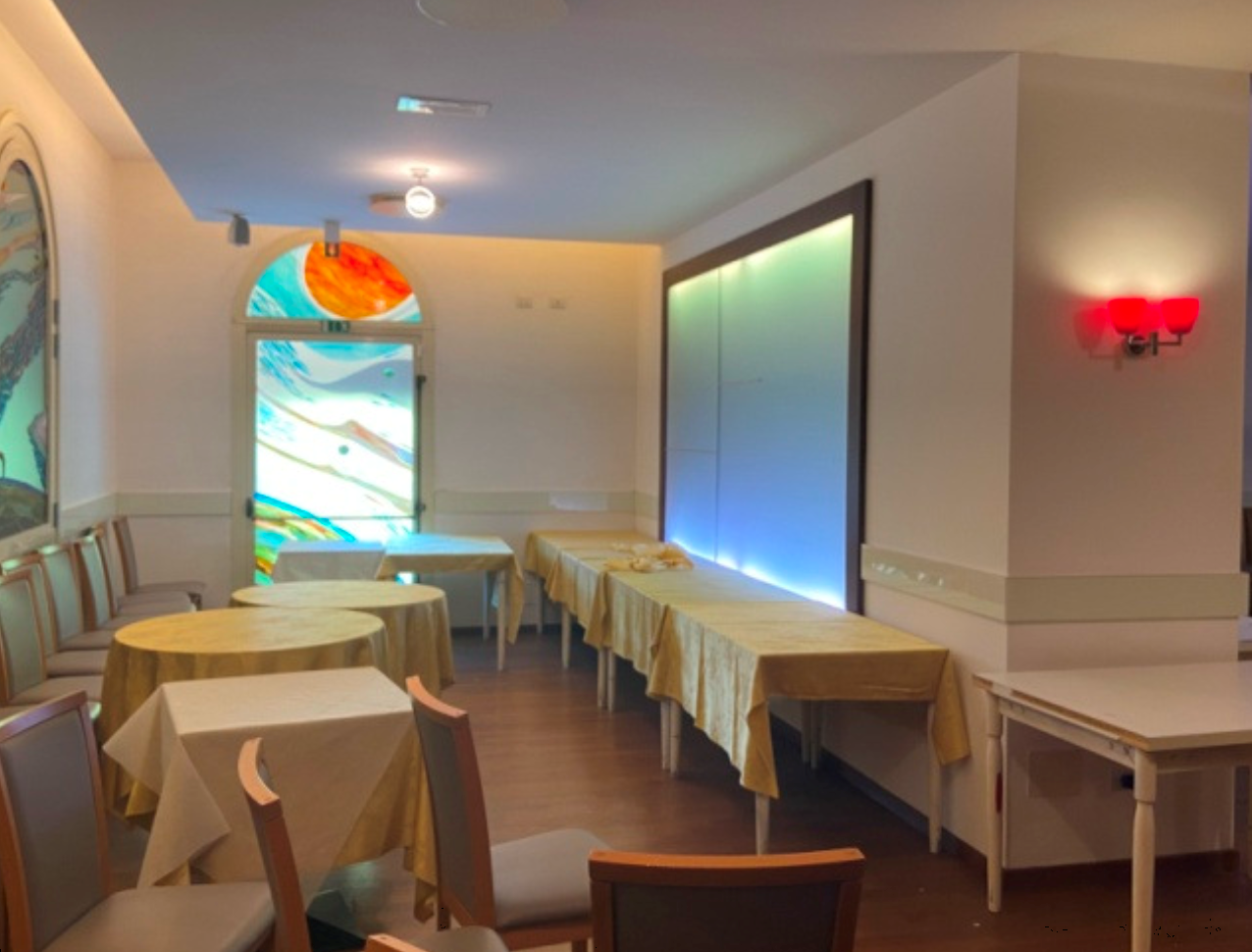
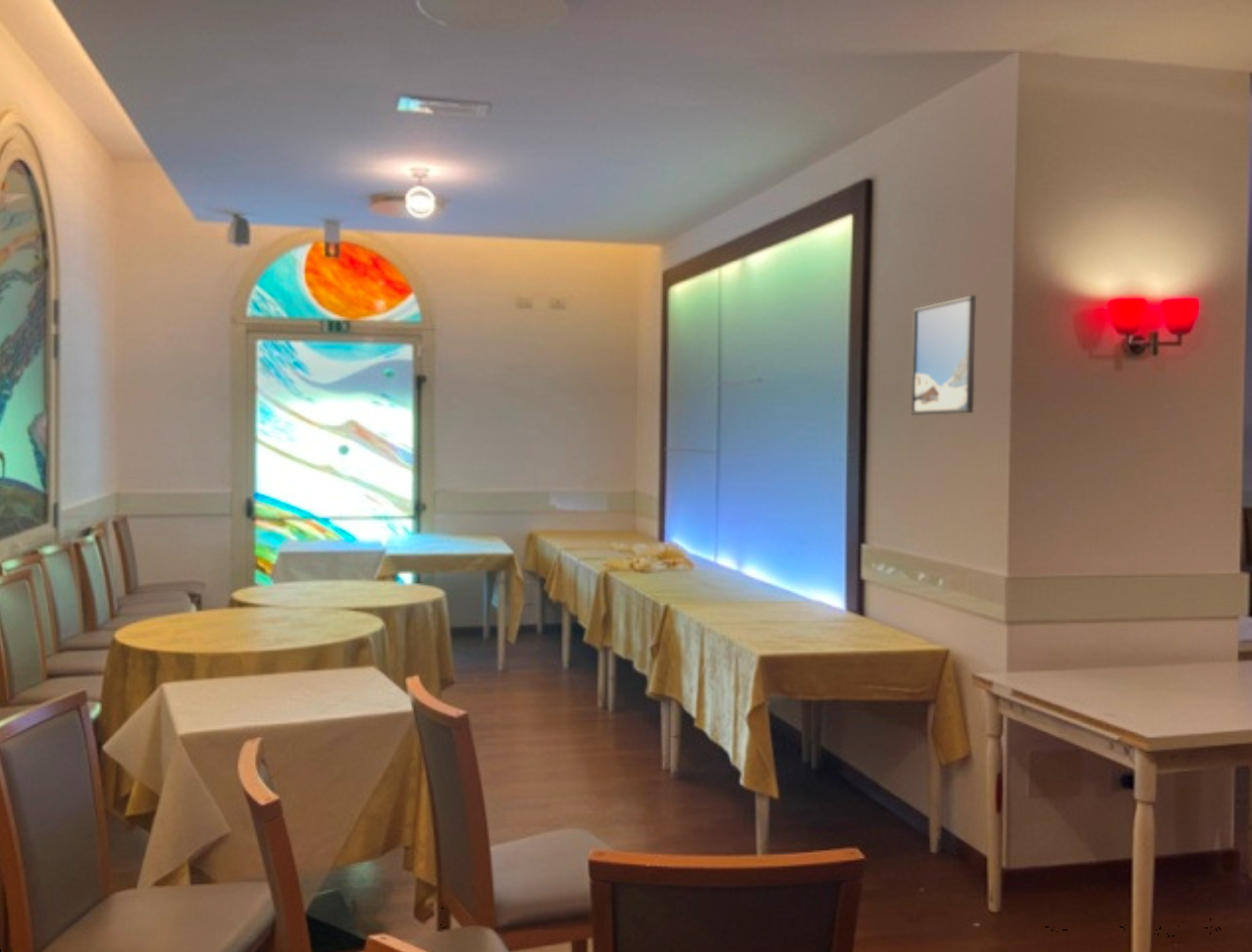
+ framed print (942, 357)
